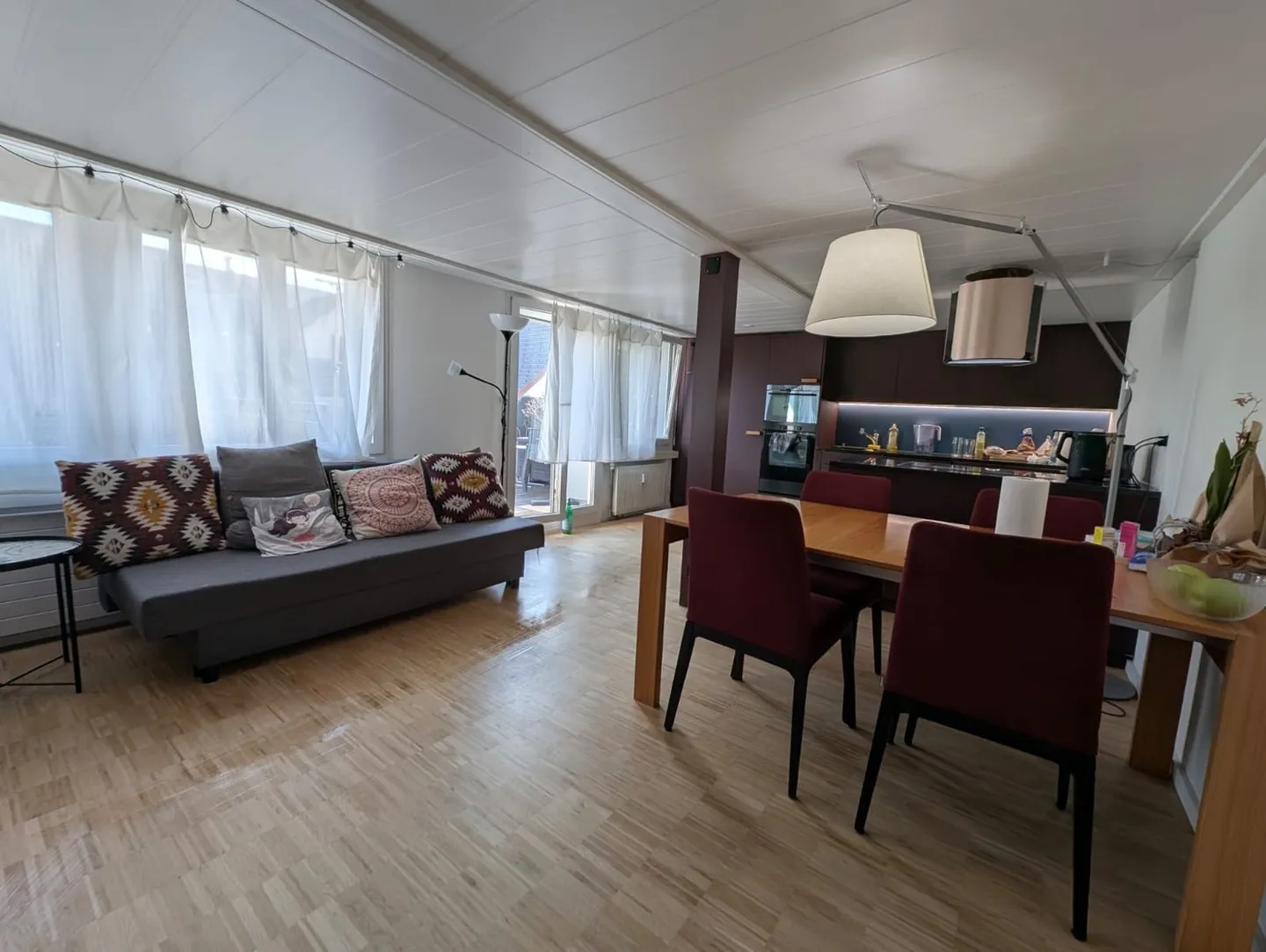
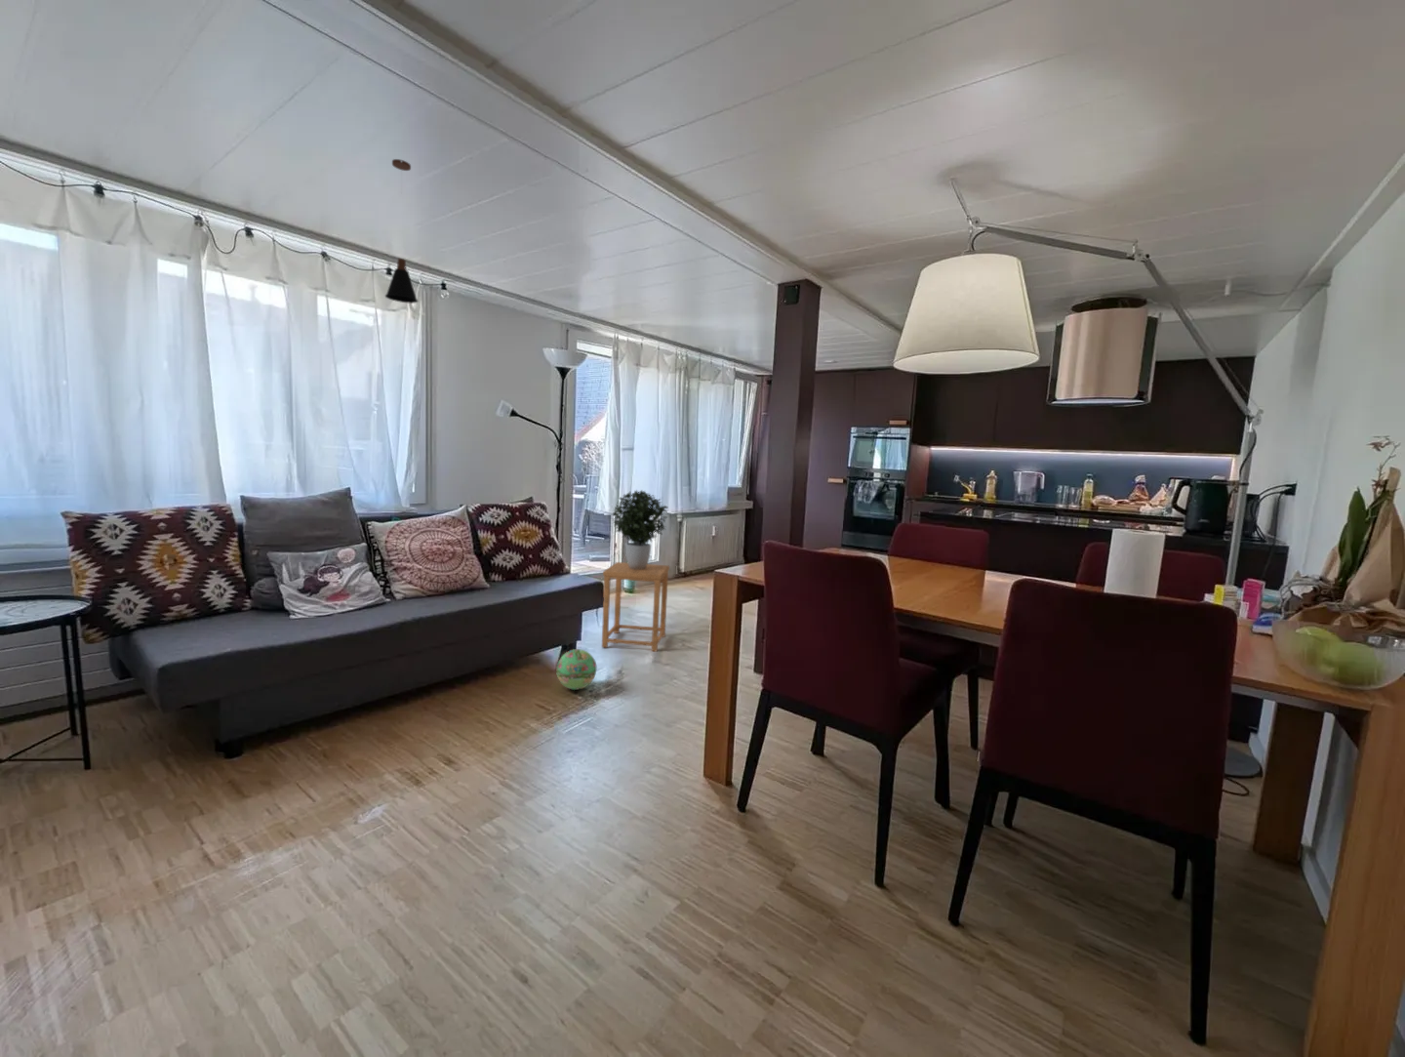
+ ball (577, 668)
+ side table (619, 604)
+ potted plant (639, 528)
+ pendant lamp (401, 259)
